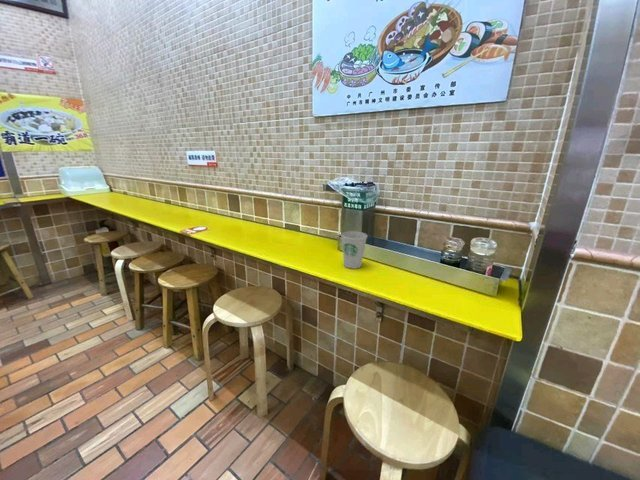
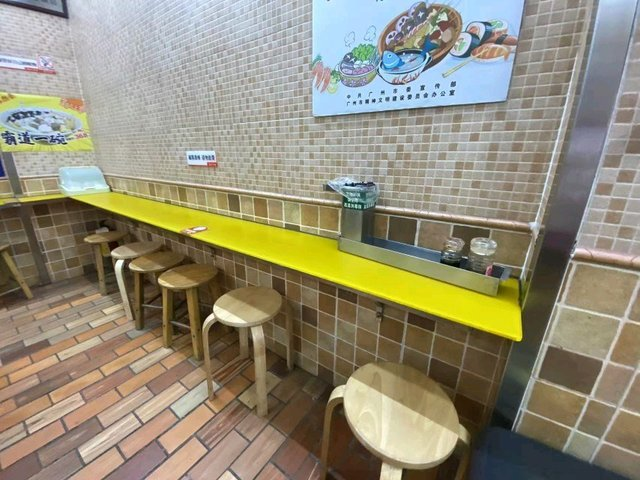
- paper cup (353, 250)
